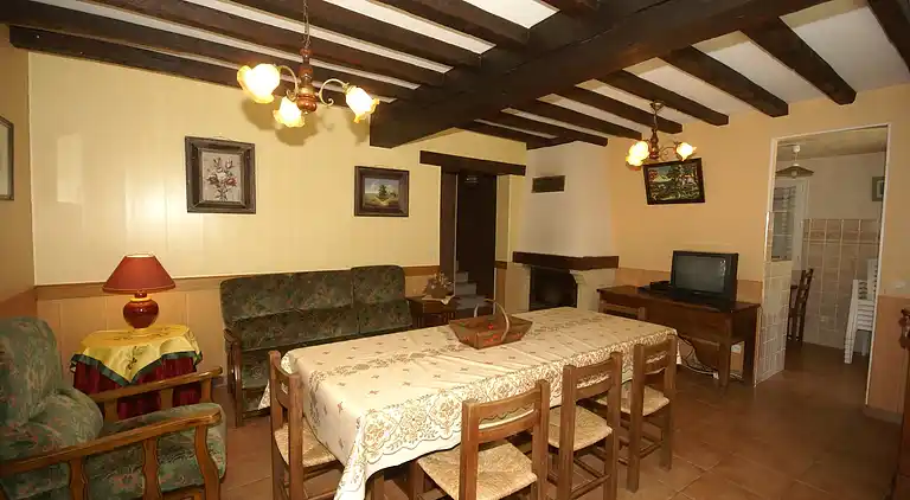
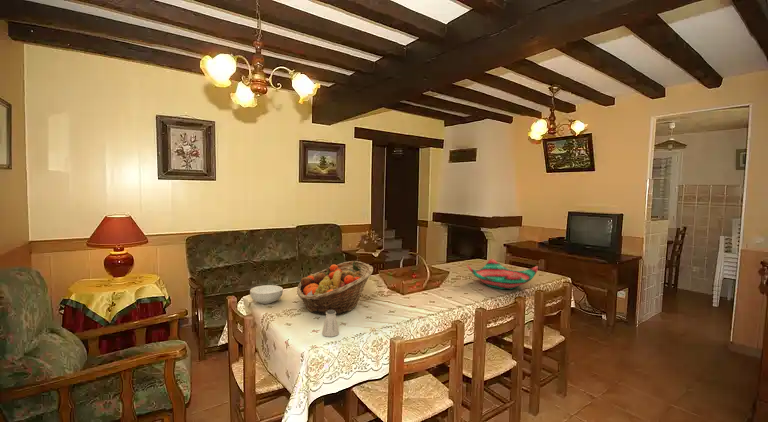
+ saltshaker (330, 322)
+ fruit basket (334, 285)
+ decorative bowl (501, 275)
+ cereal bowl (266, 295)
